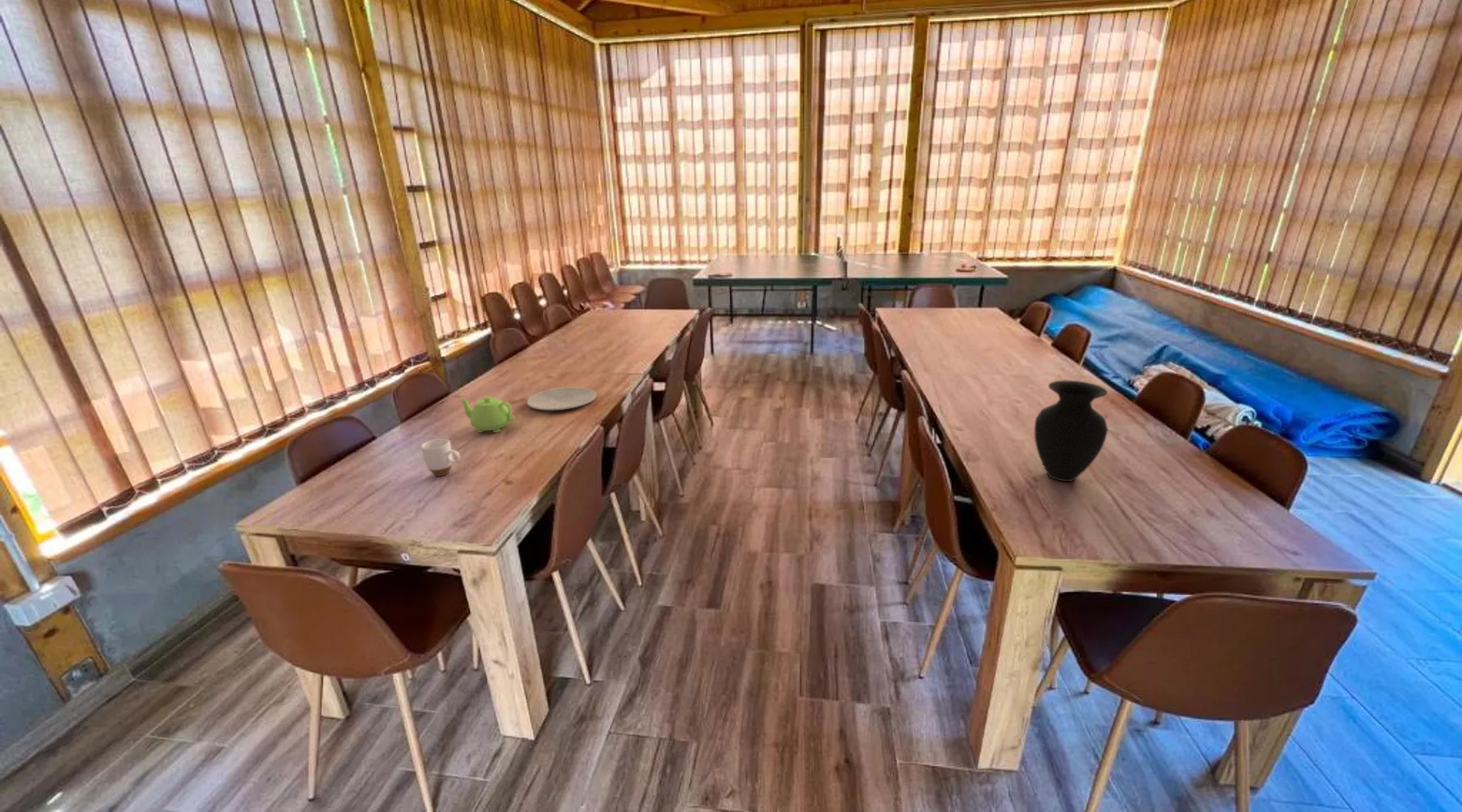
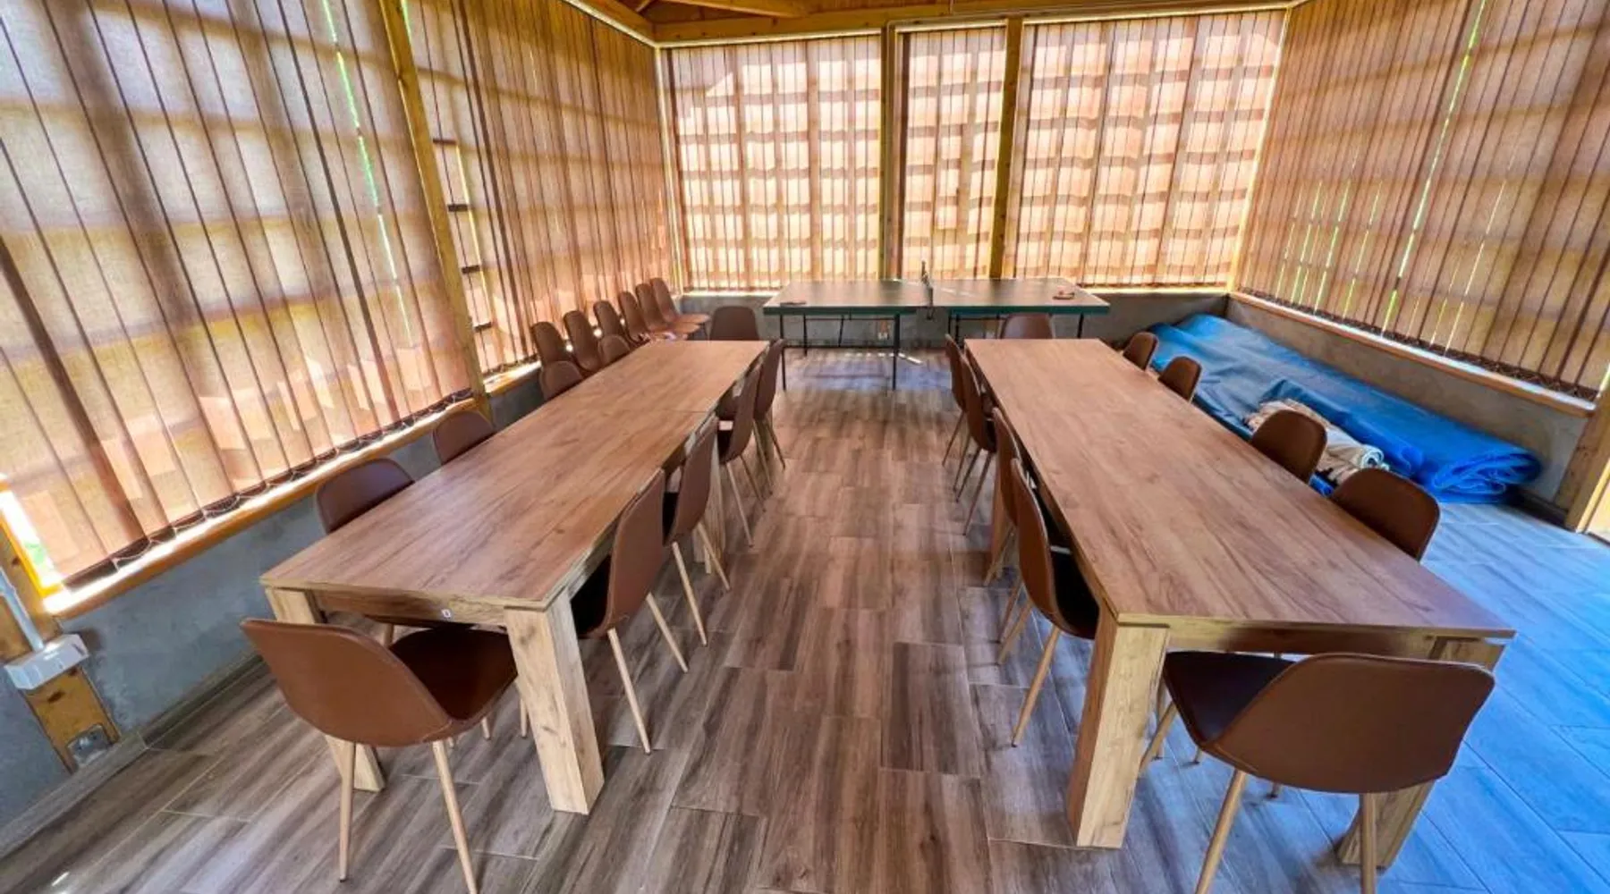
- plate (562, 399)
- teapot (487, 412)
- mug (443, 459)
- vase (1069, 433)
